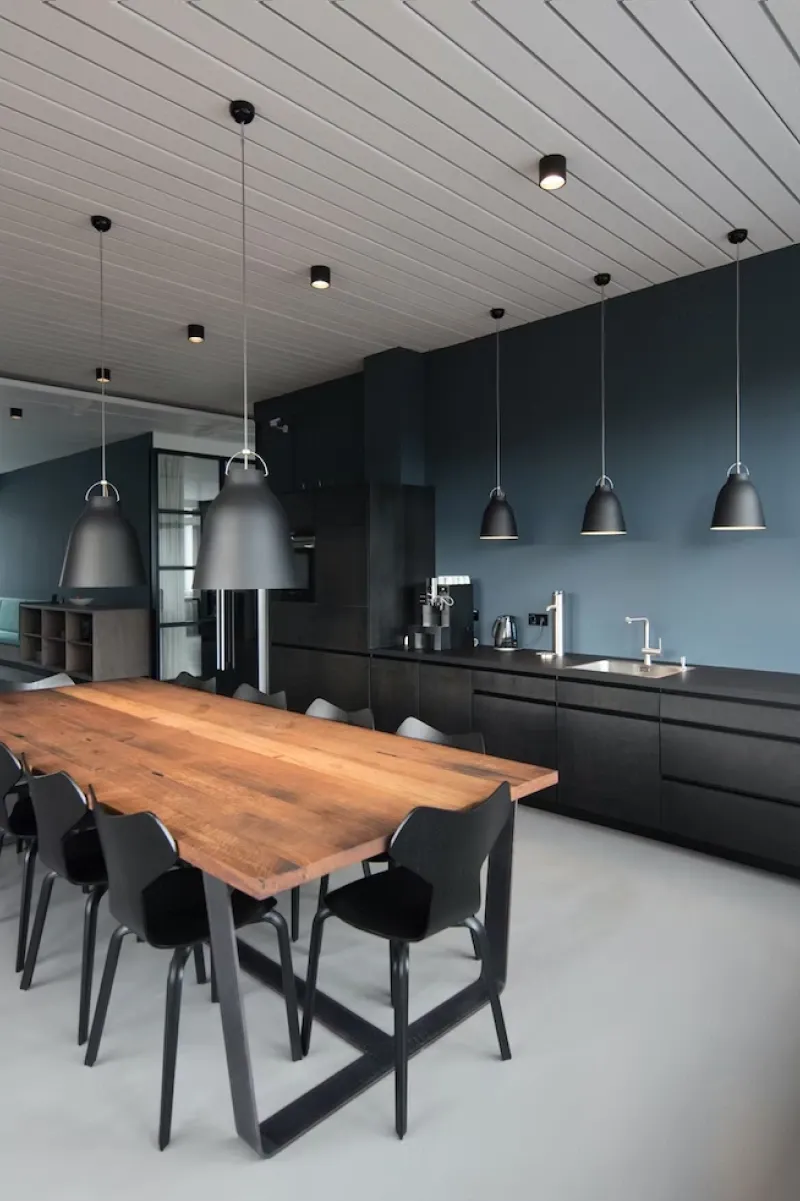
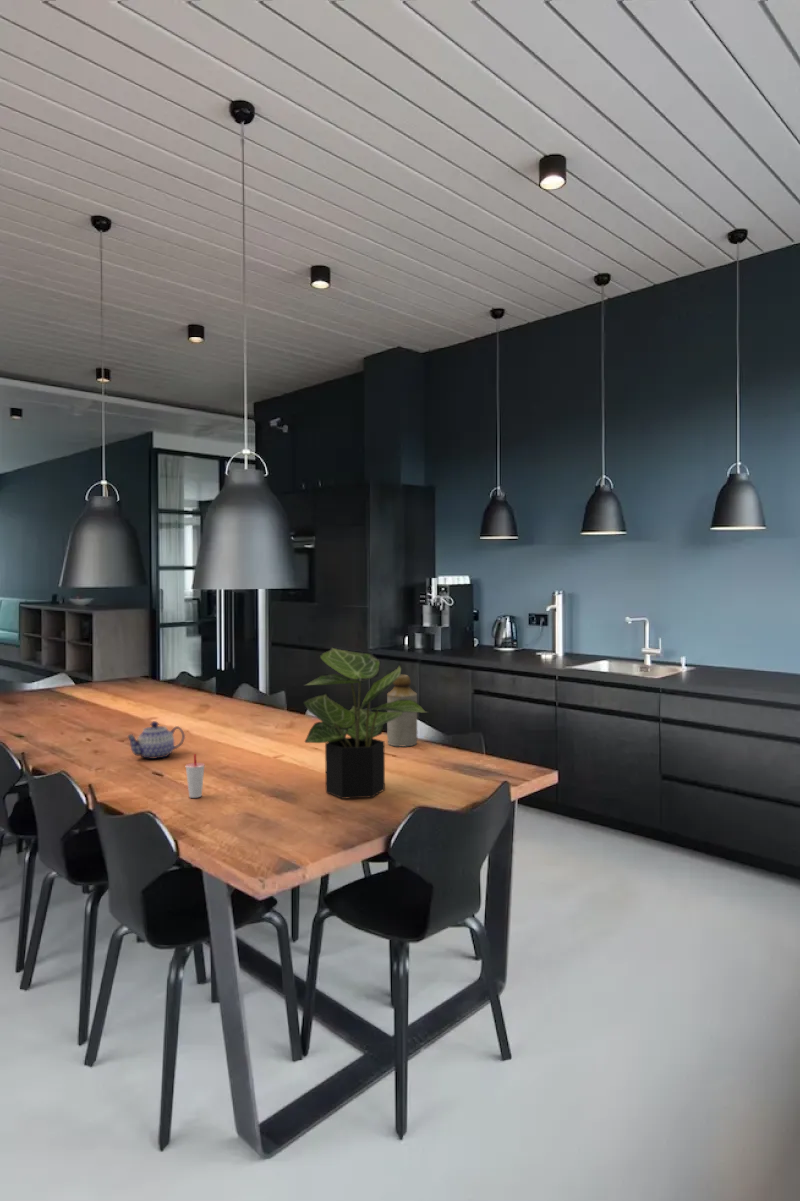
+ cup (195, 775)
+ teapot (156, 738)
+ bottle (403, 712)
+ potted plant (361, 719)
